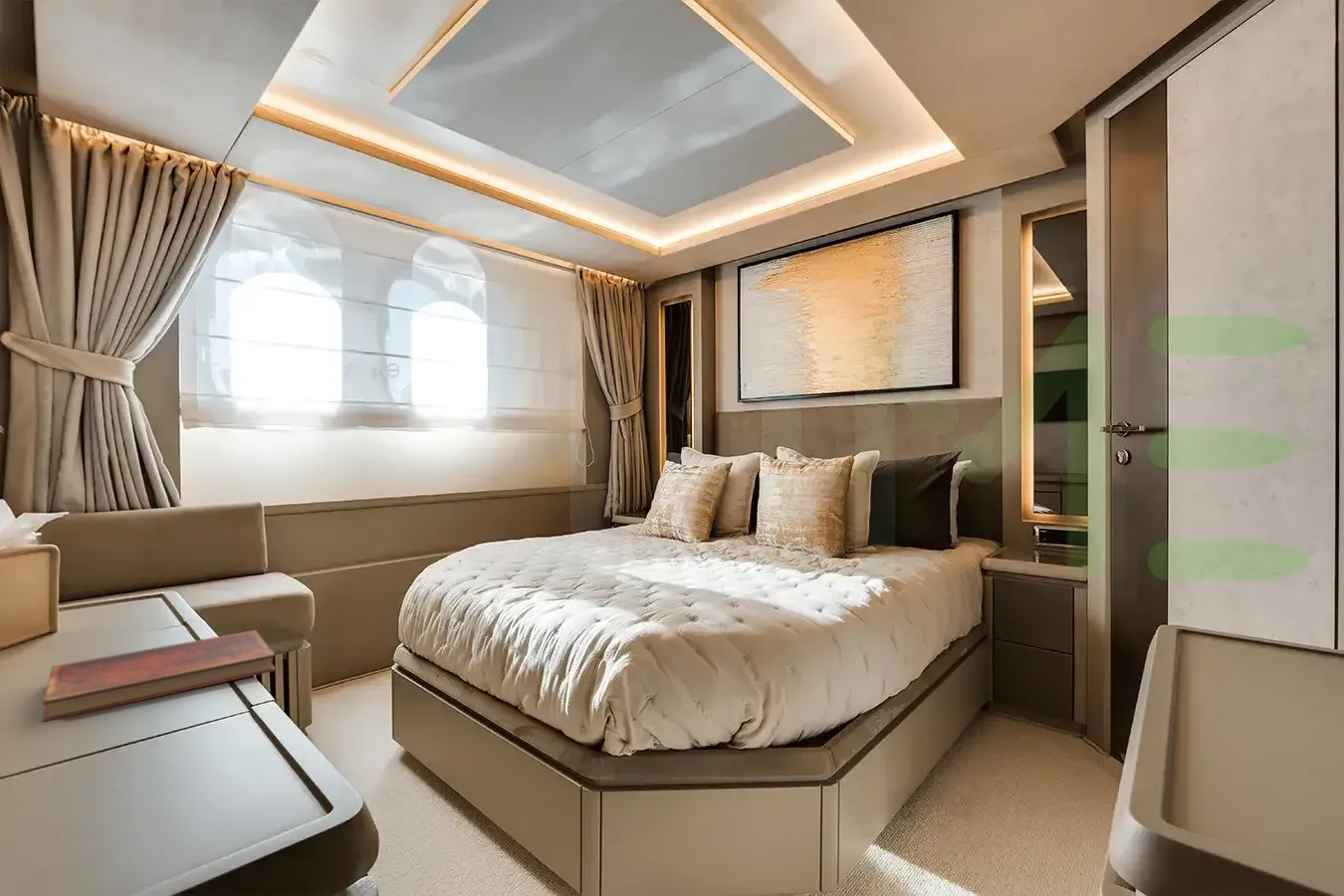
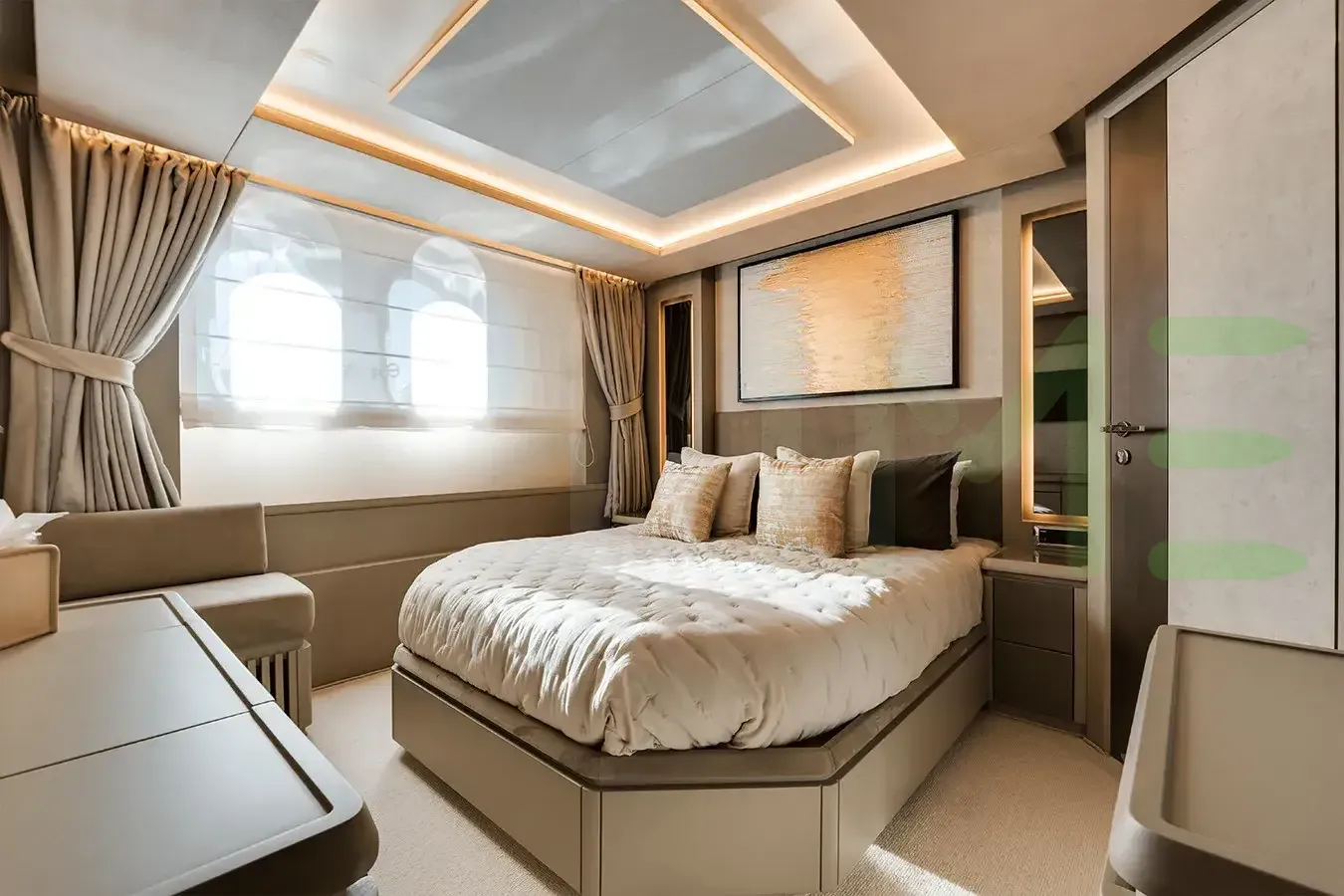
- diary (166, 668)
